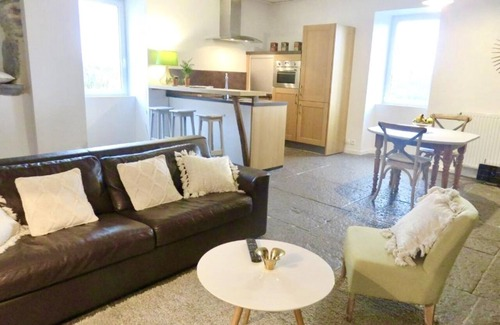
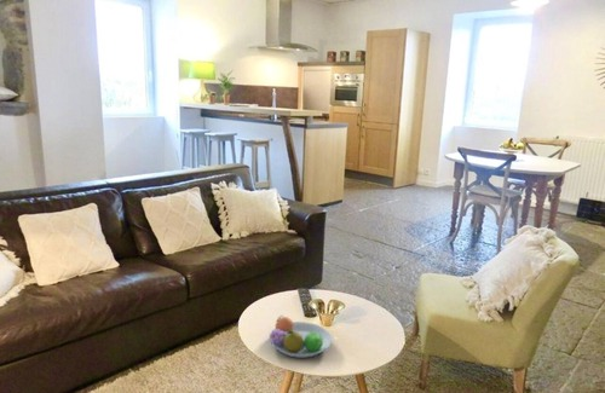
+ fruit bowl (300, 333)
